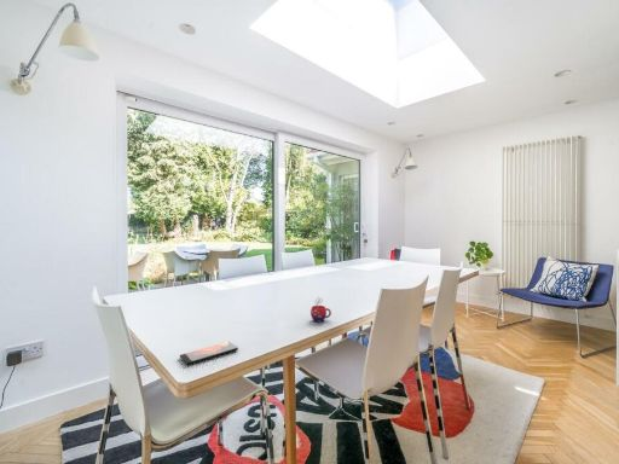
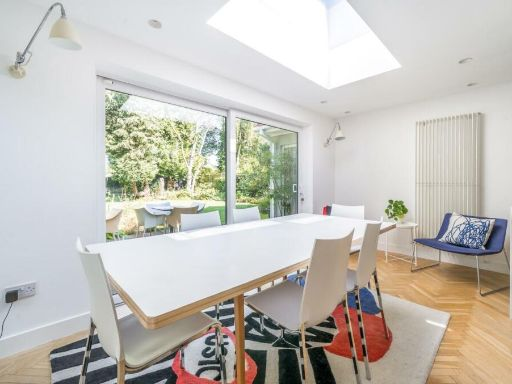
- smartphone (209, 352)
- mug (320, 307)
